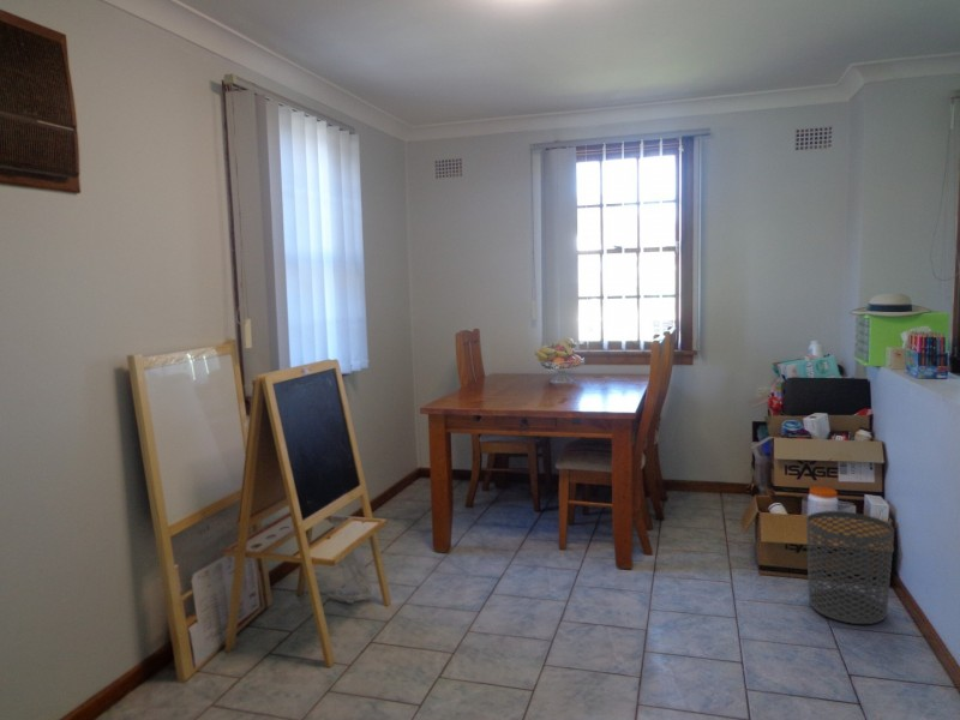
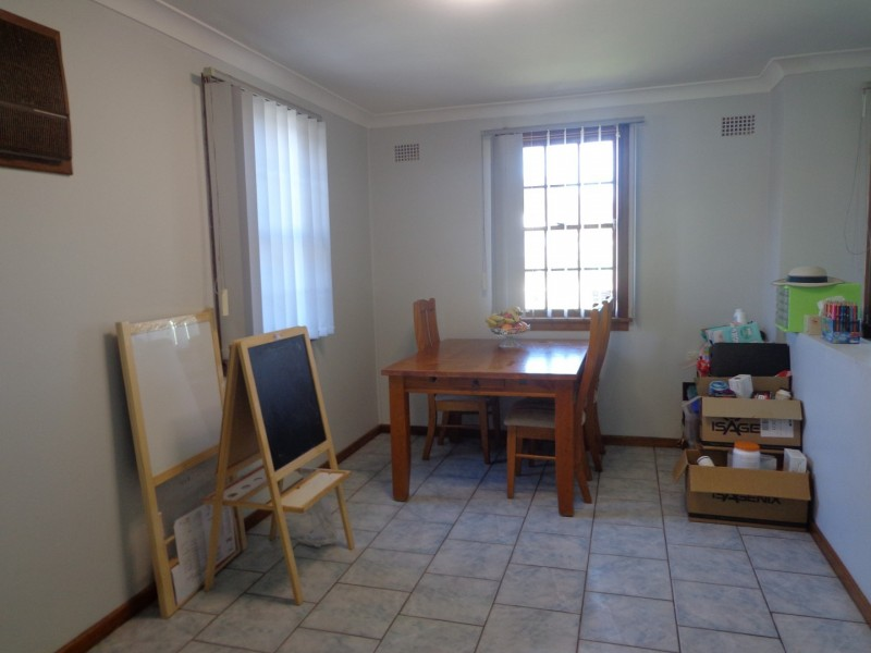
- waste bin (847, 566)
